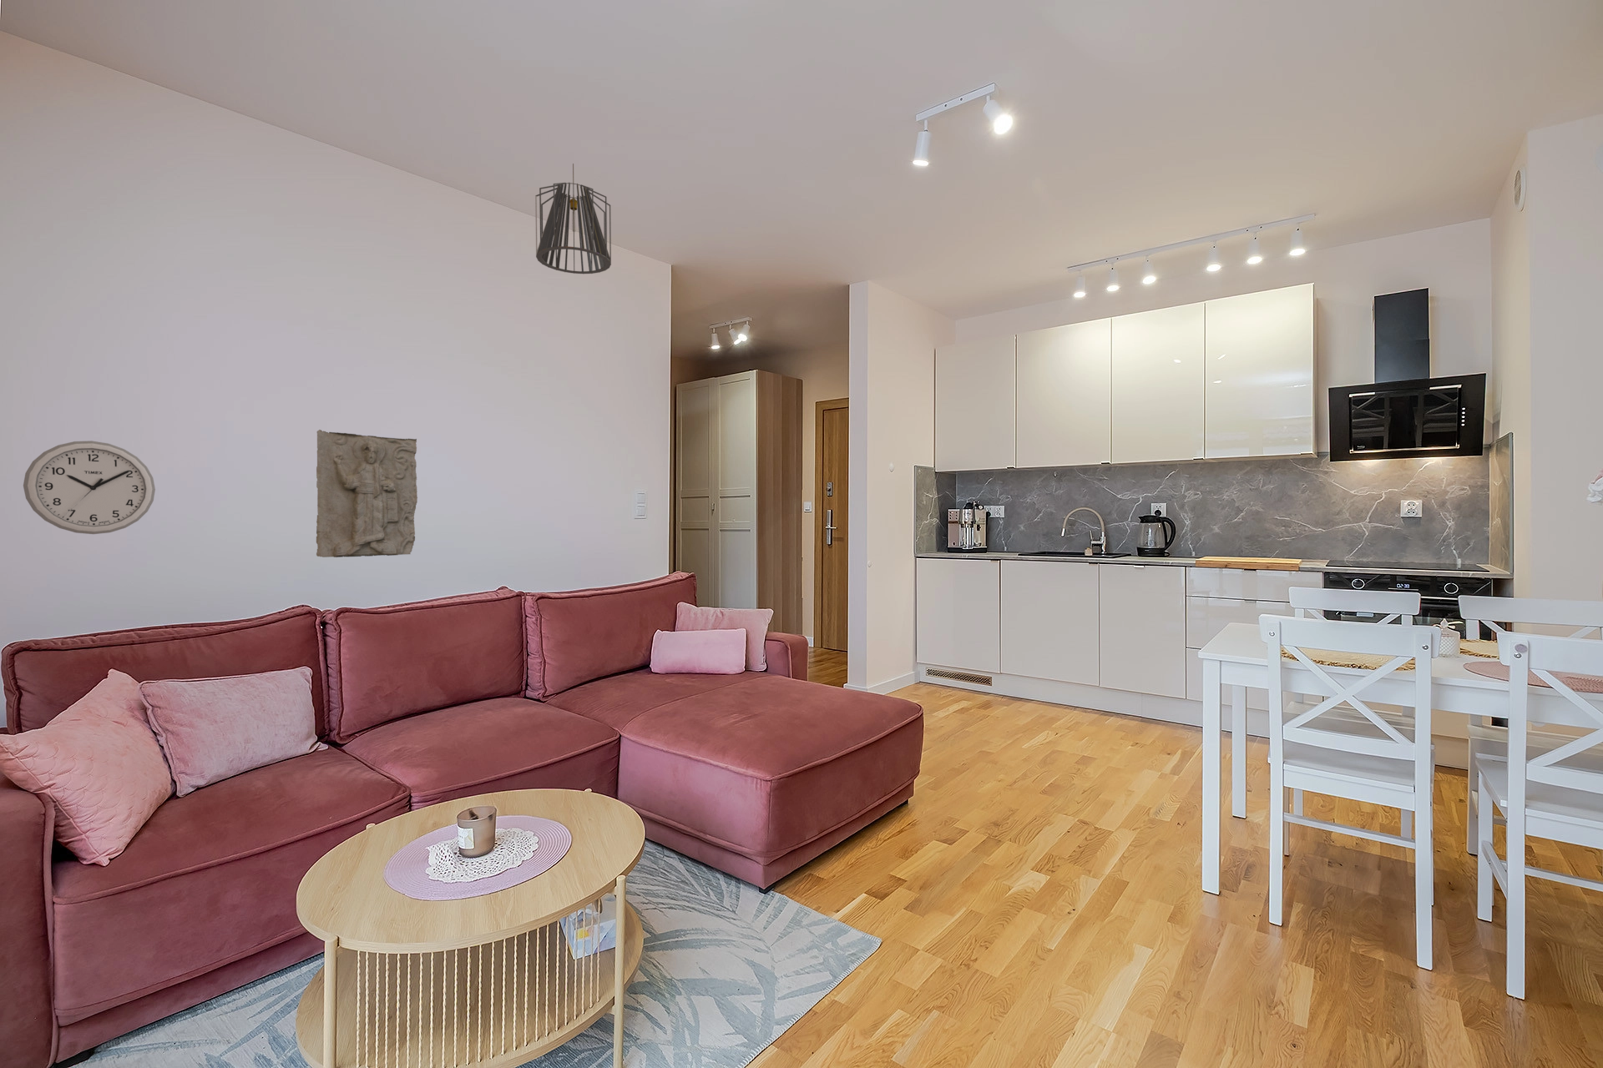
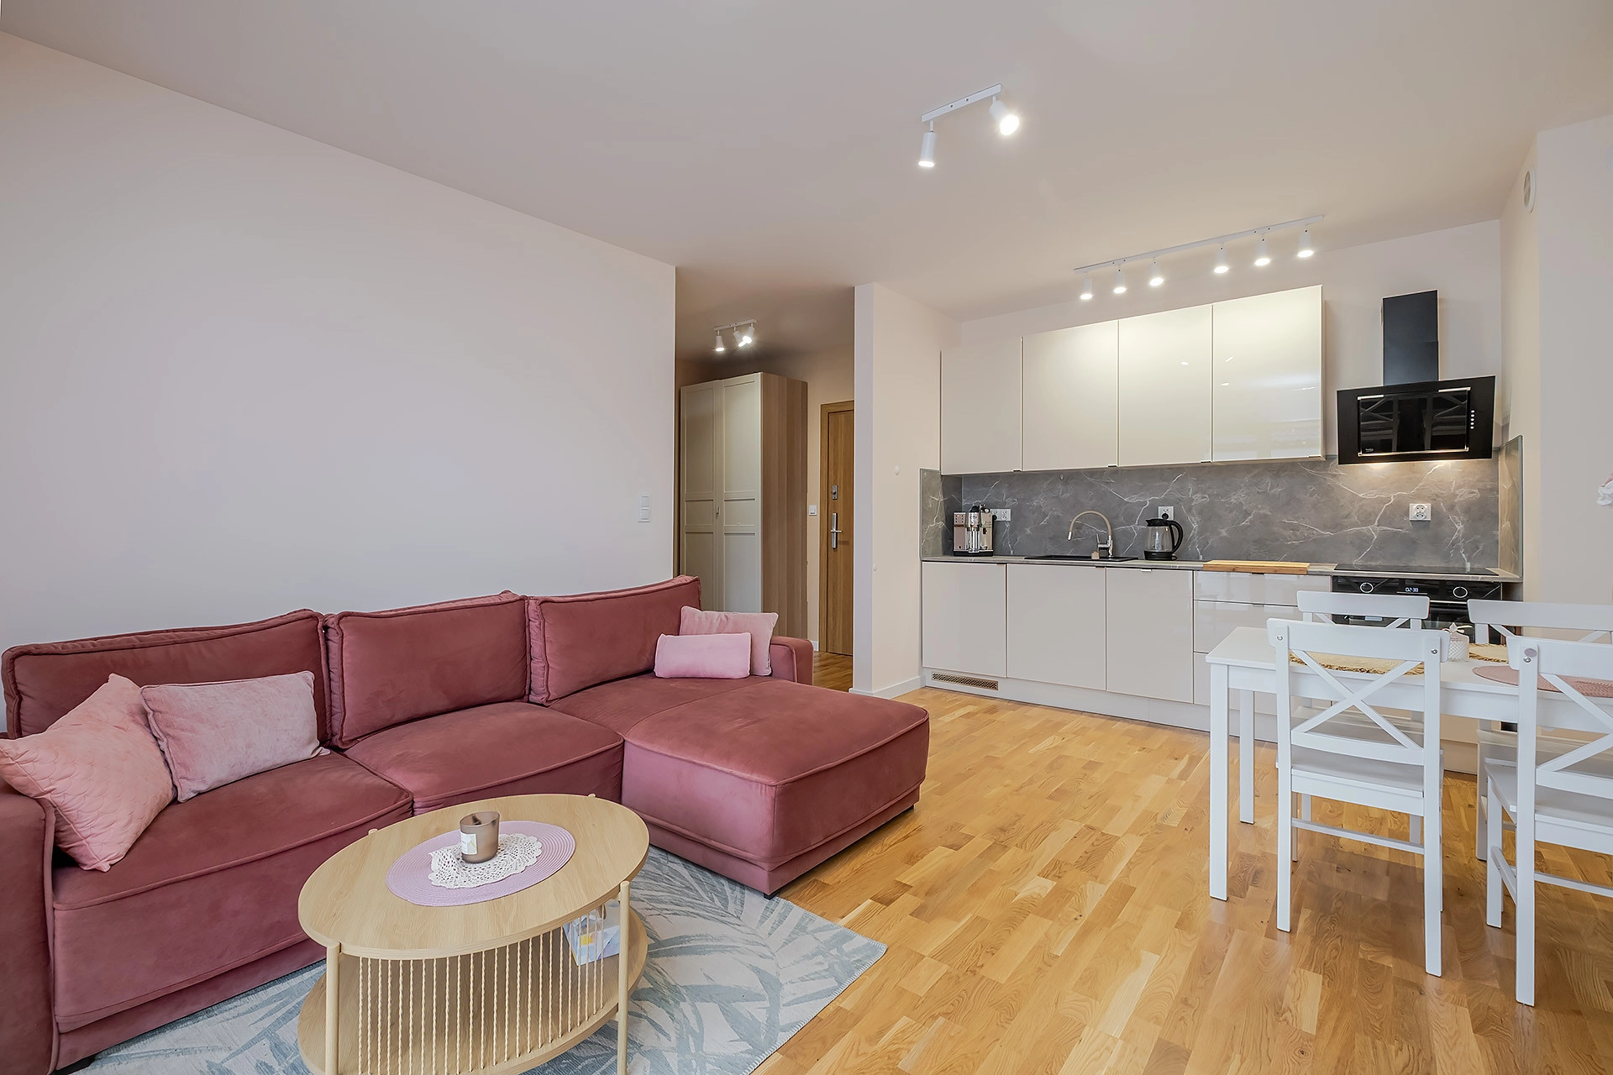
- wall clock (93, 488)
- stone relief (370, 495)
- pendant light (574, 212)
